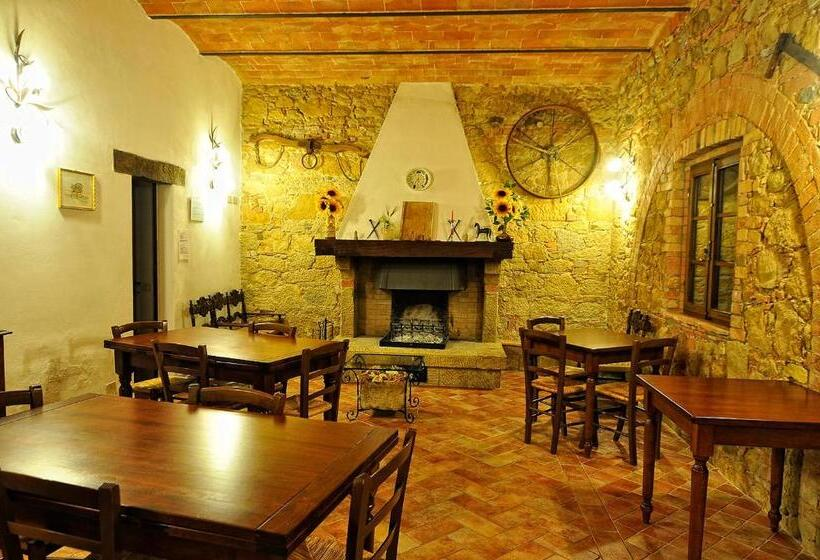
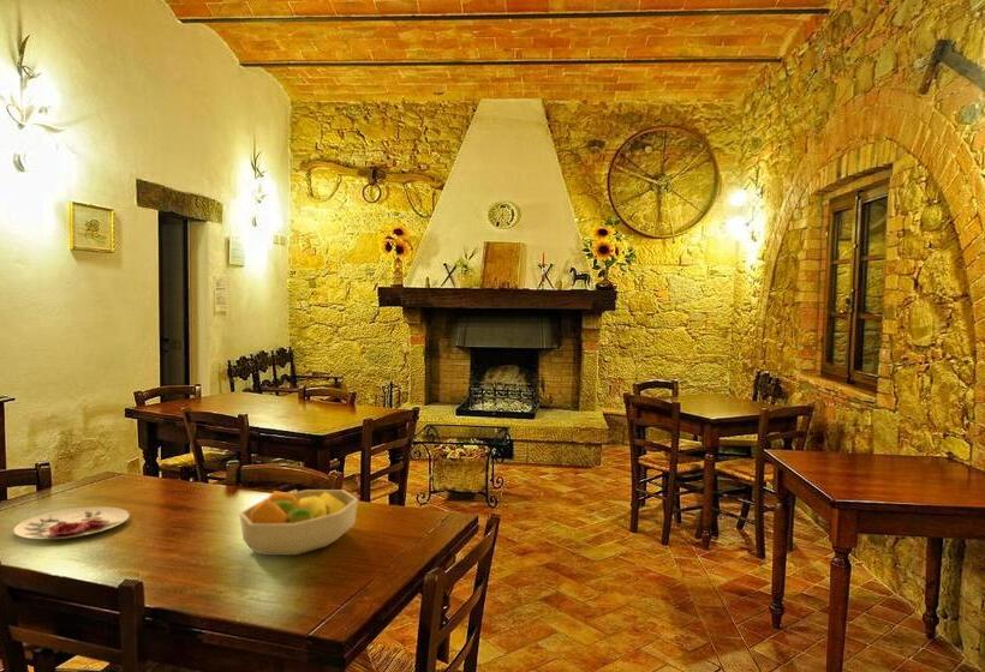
+ fruit bowl (300, 515)
+ plate (73, 521)
